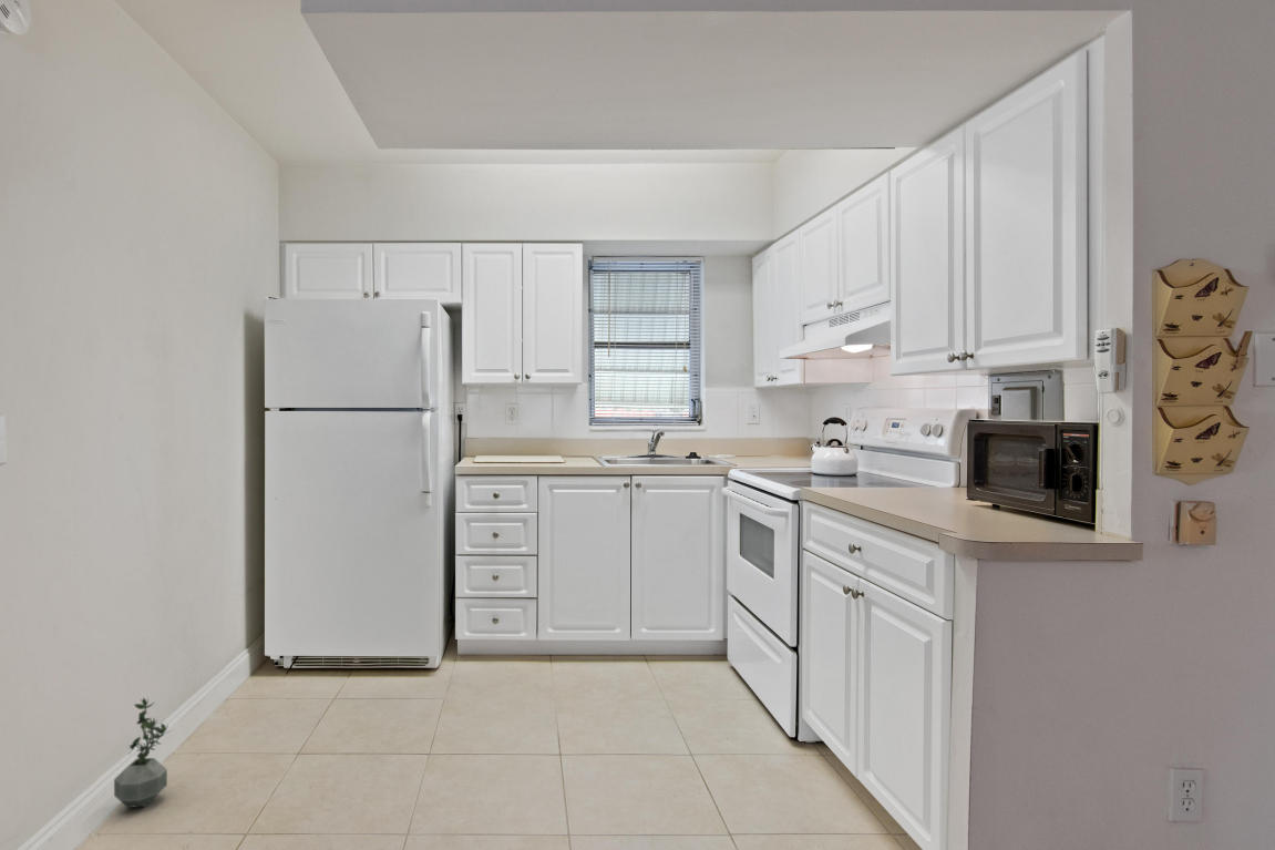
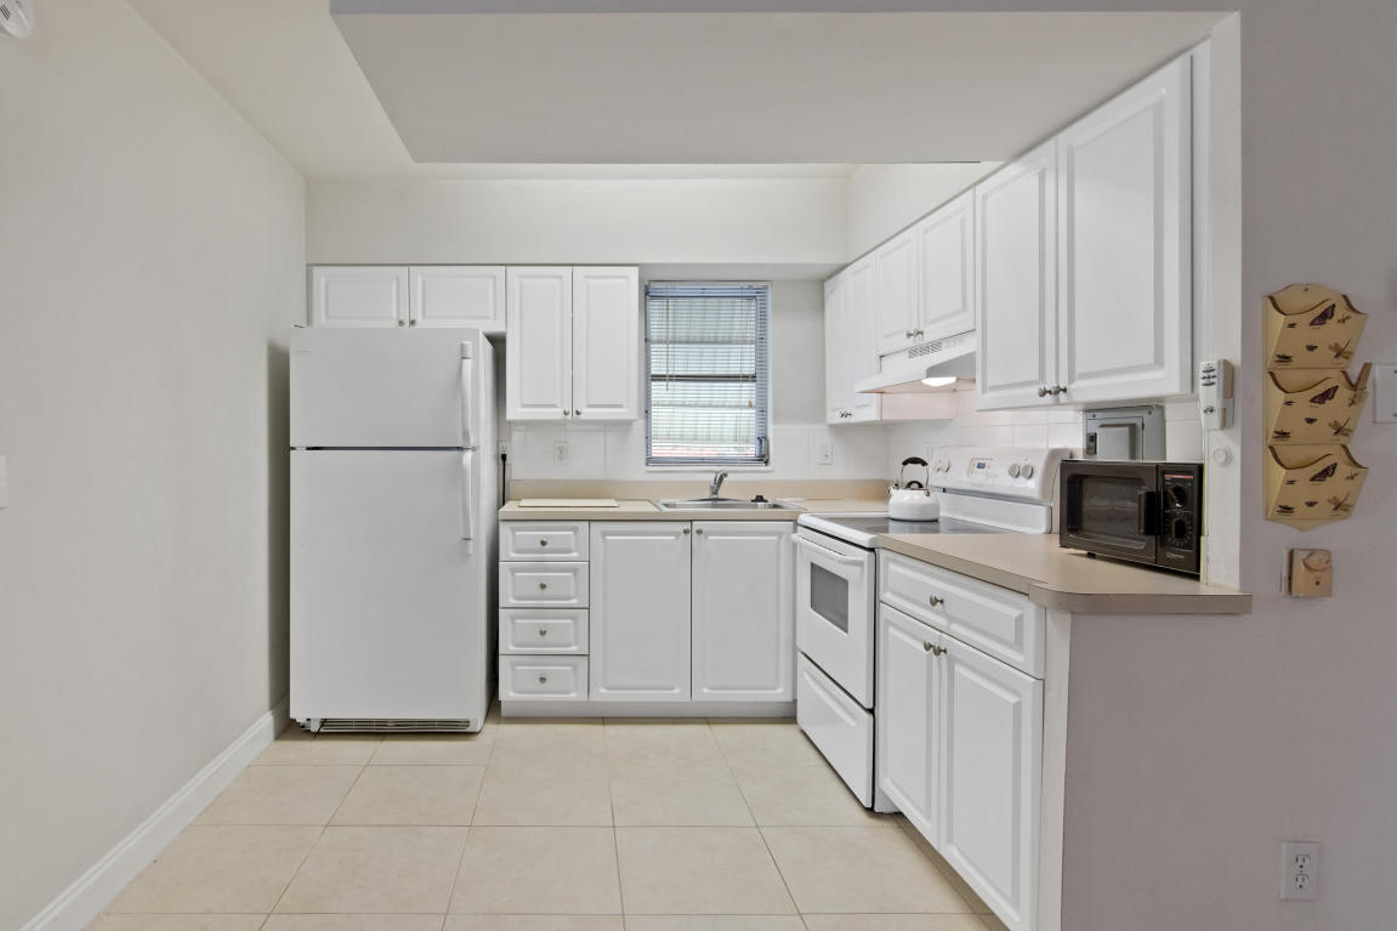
- potted plant (144, 749)
